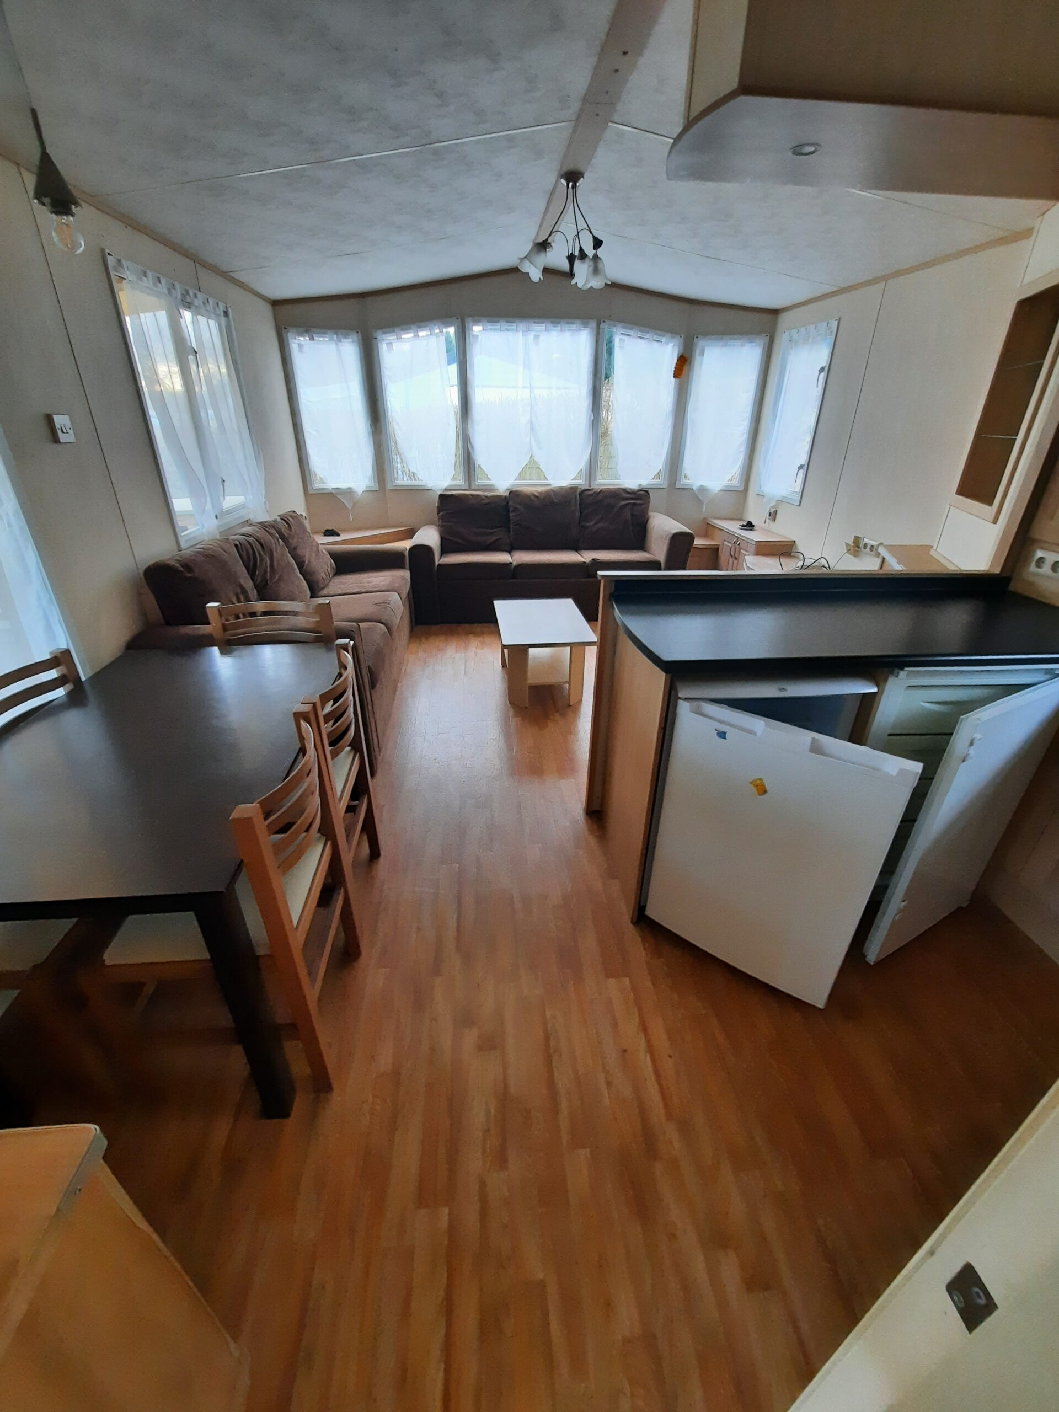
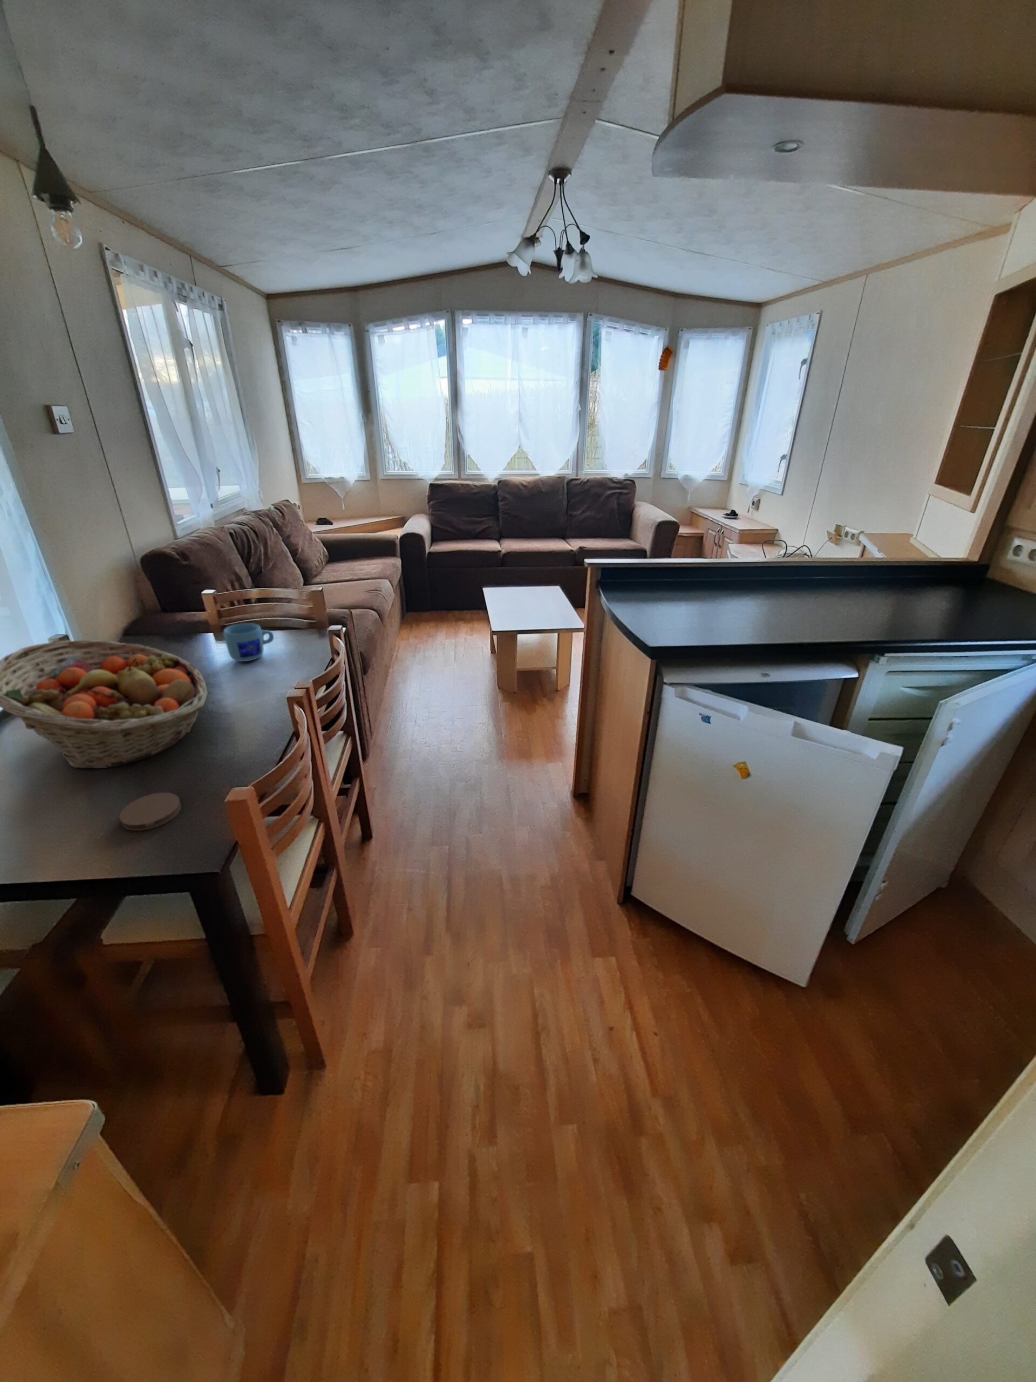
+ fruit basket (111, 693)
+ coaster (151, 811)
+ mug (251, 642)
